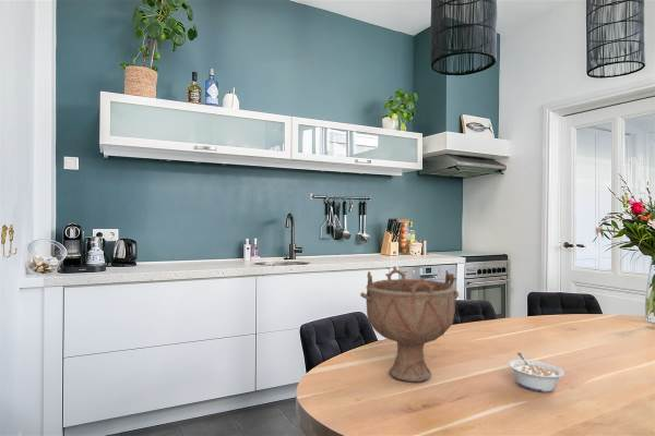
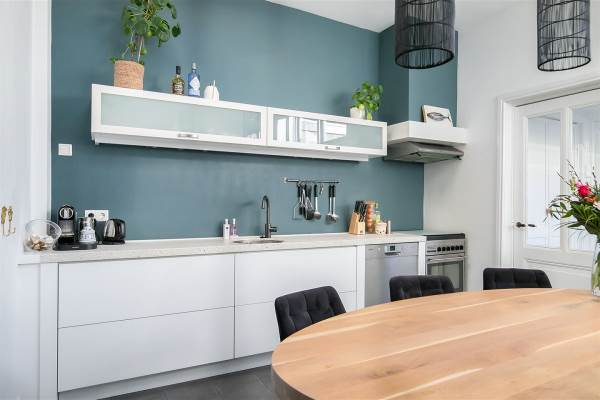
- legume (533, 374)
- decorative bowl (408, 323)
